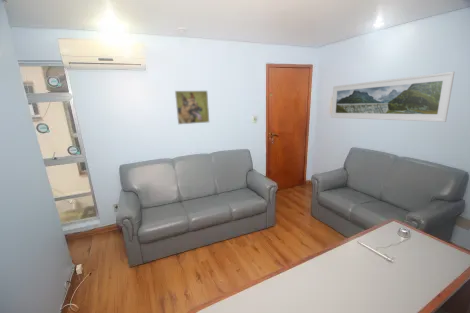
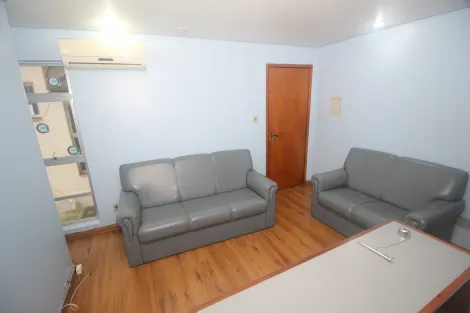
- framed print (192, 107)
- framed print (377, 100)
